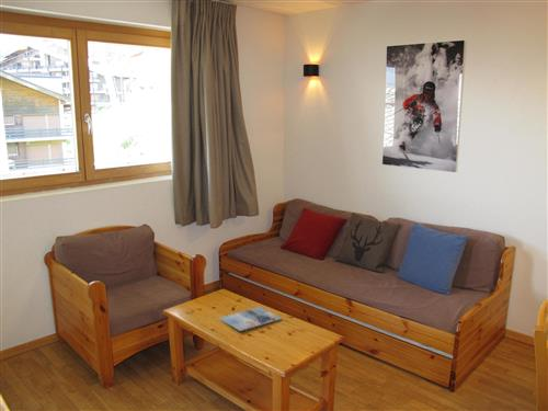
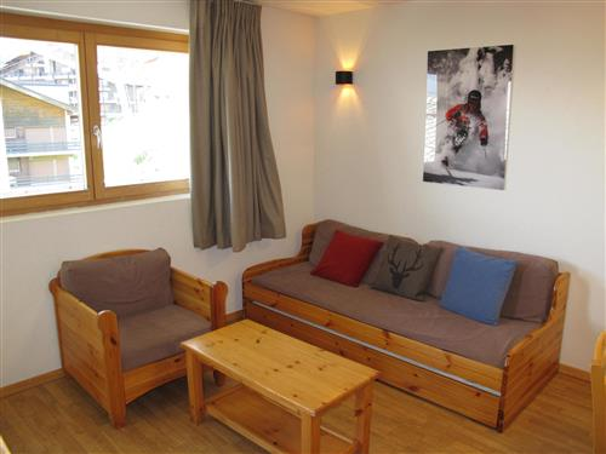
- magazine (250, 318)
